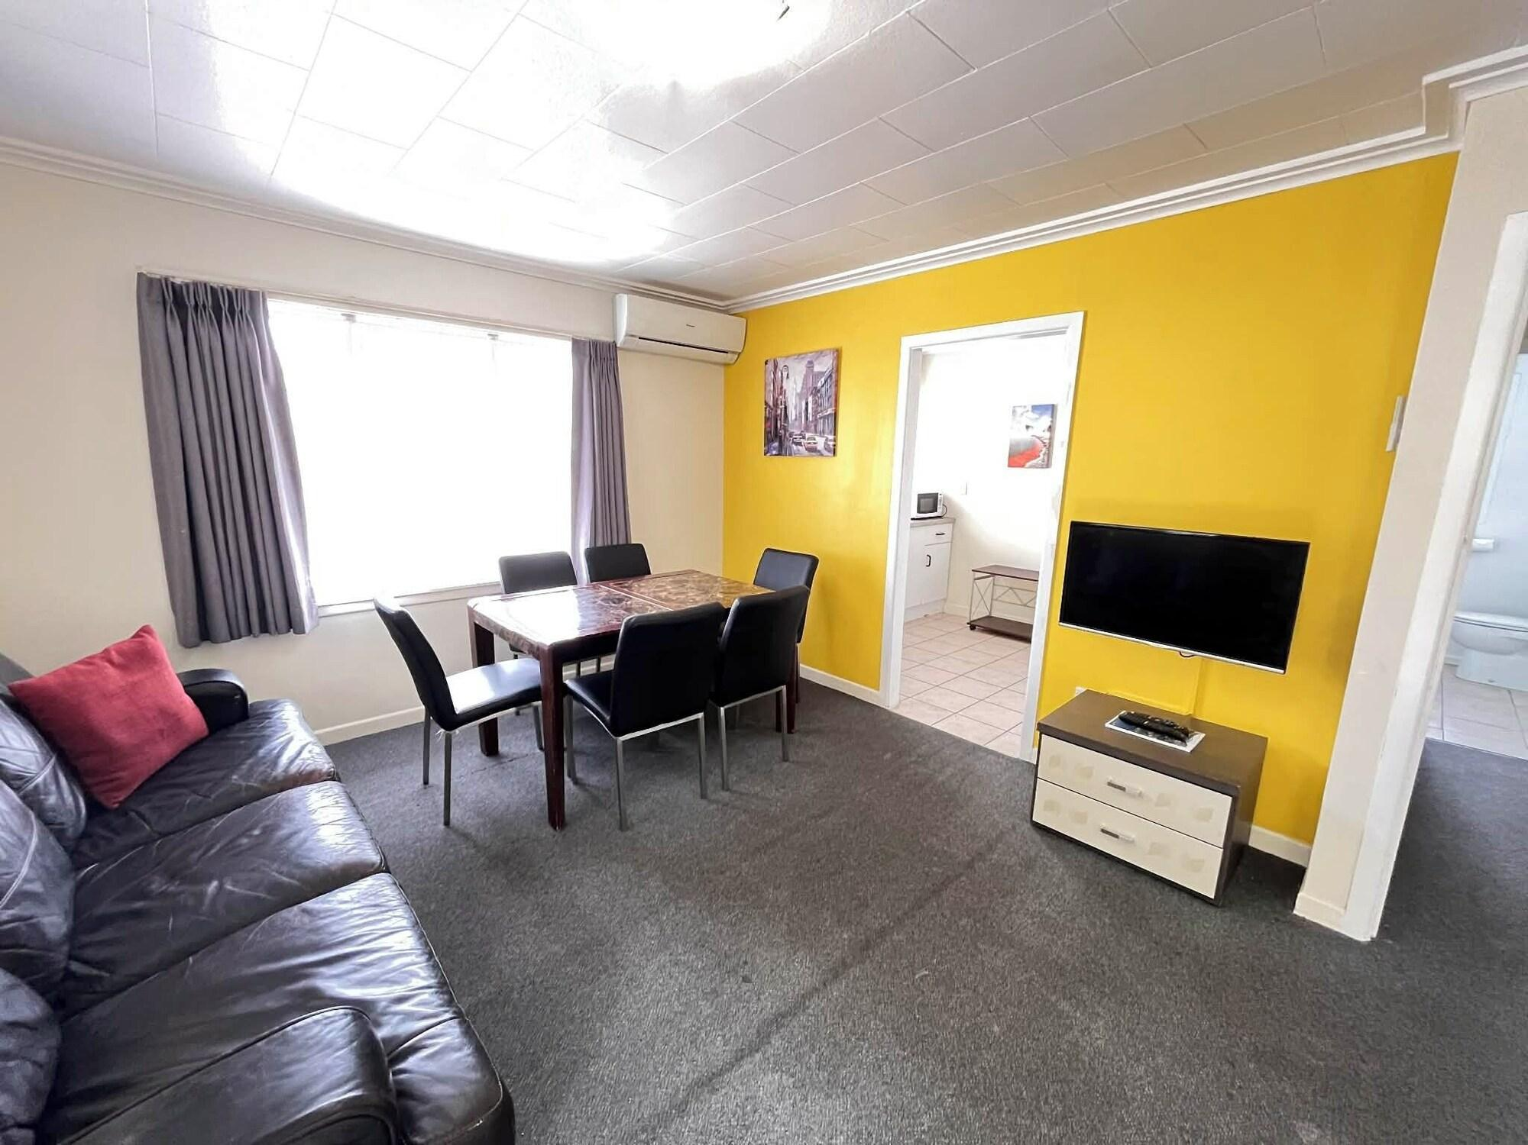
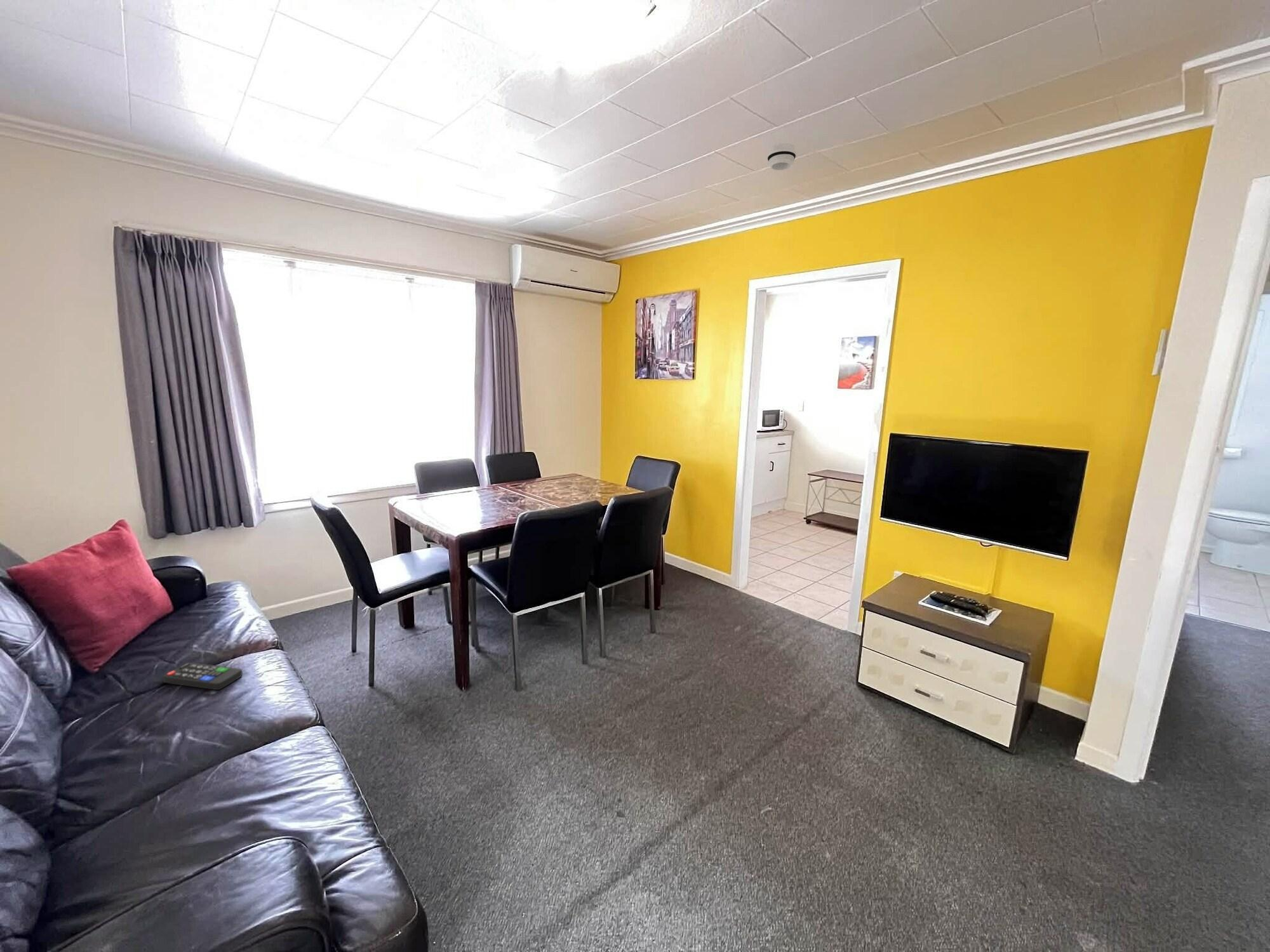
+ remote control (203, 675)
+ smoke detector (781, 157)
